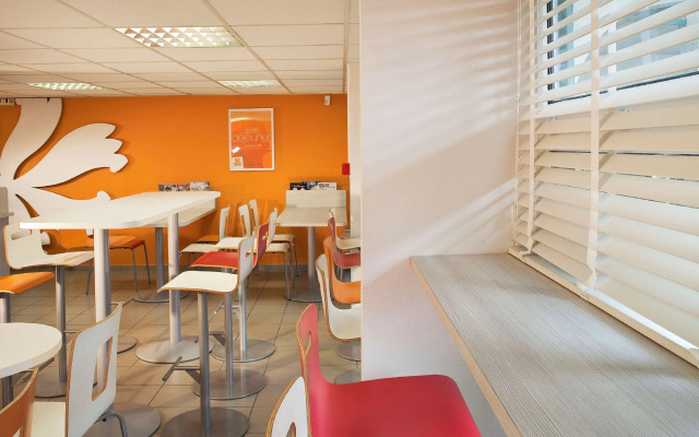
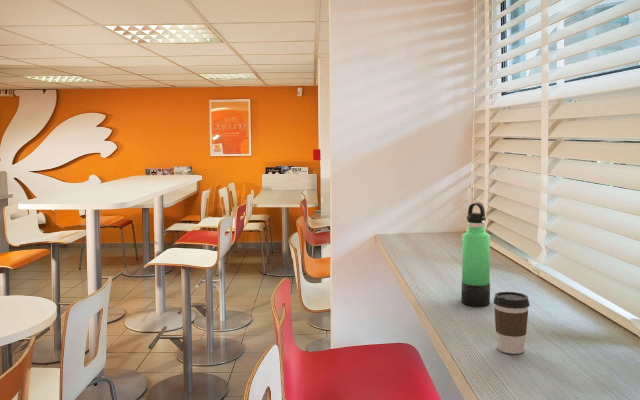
+ coffee cup (510, 322)
+ thermos bottle (476, 252)
